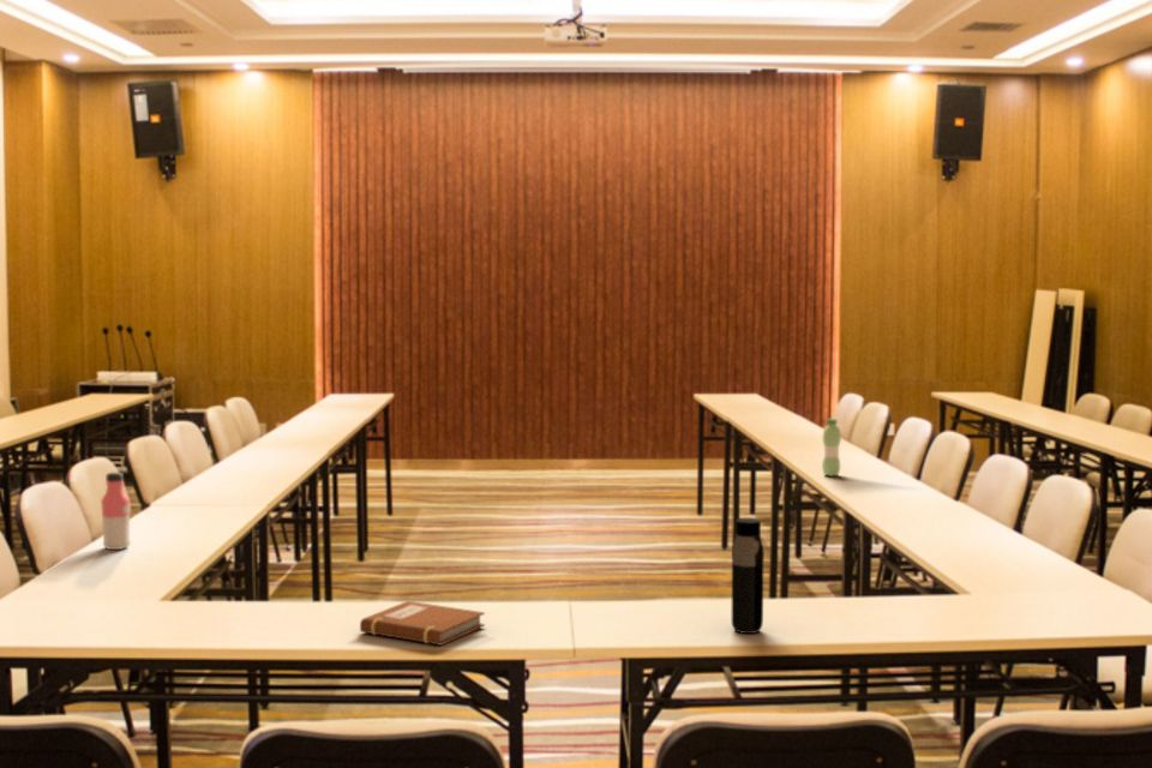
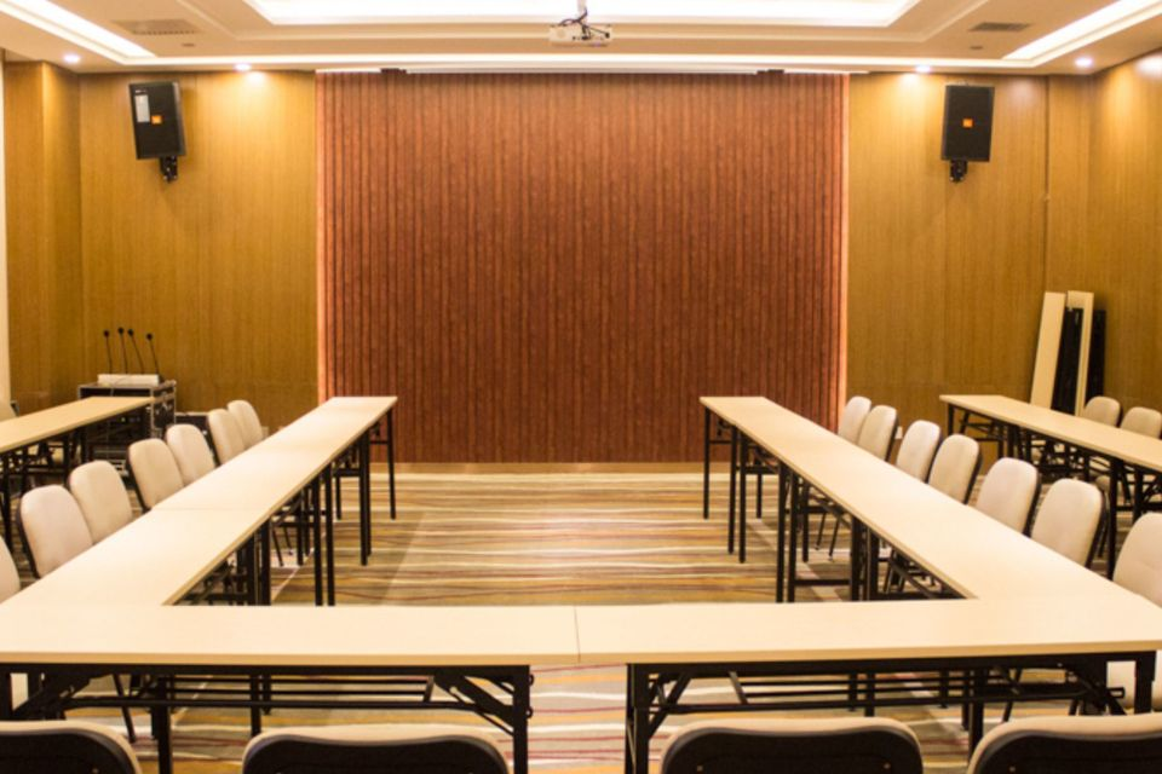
- water bottle (830, 446)
- water bottle (115, 510)
- notebook (420, 622)
- water bottle (748, 575)
